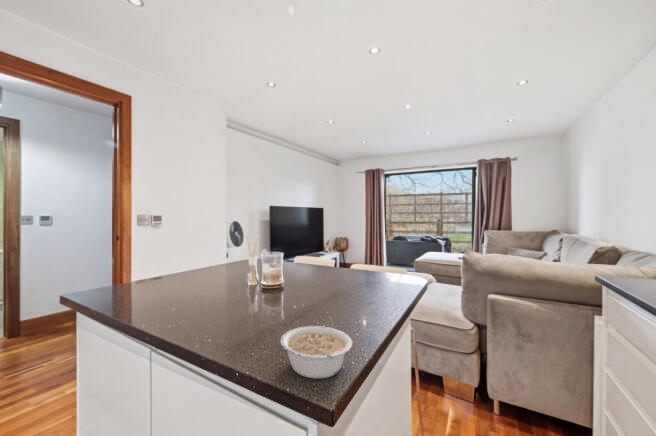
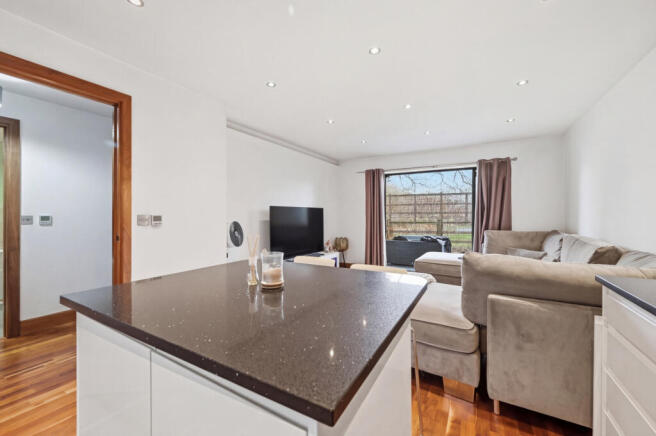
- legume (318, 350)
